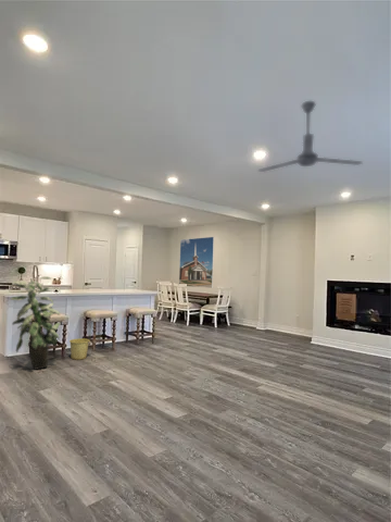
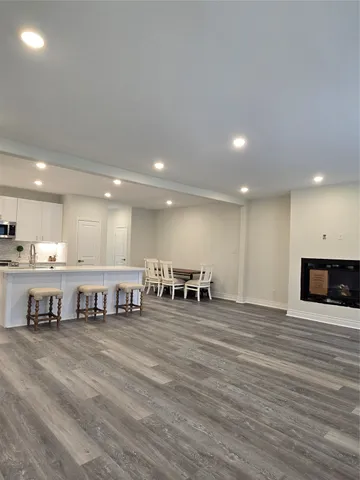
- ceiling fan (307, 127)
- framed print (195, 262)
- indoor plant (37, 322)
- bucket (78, 349)
